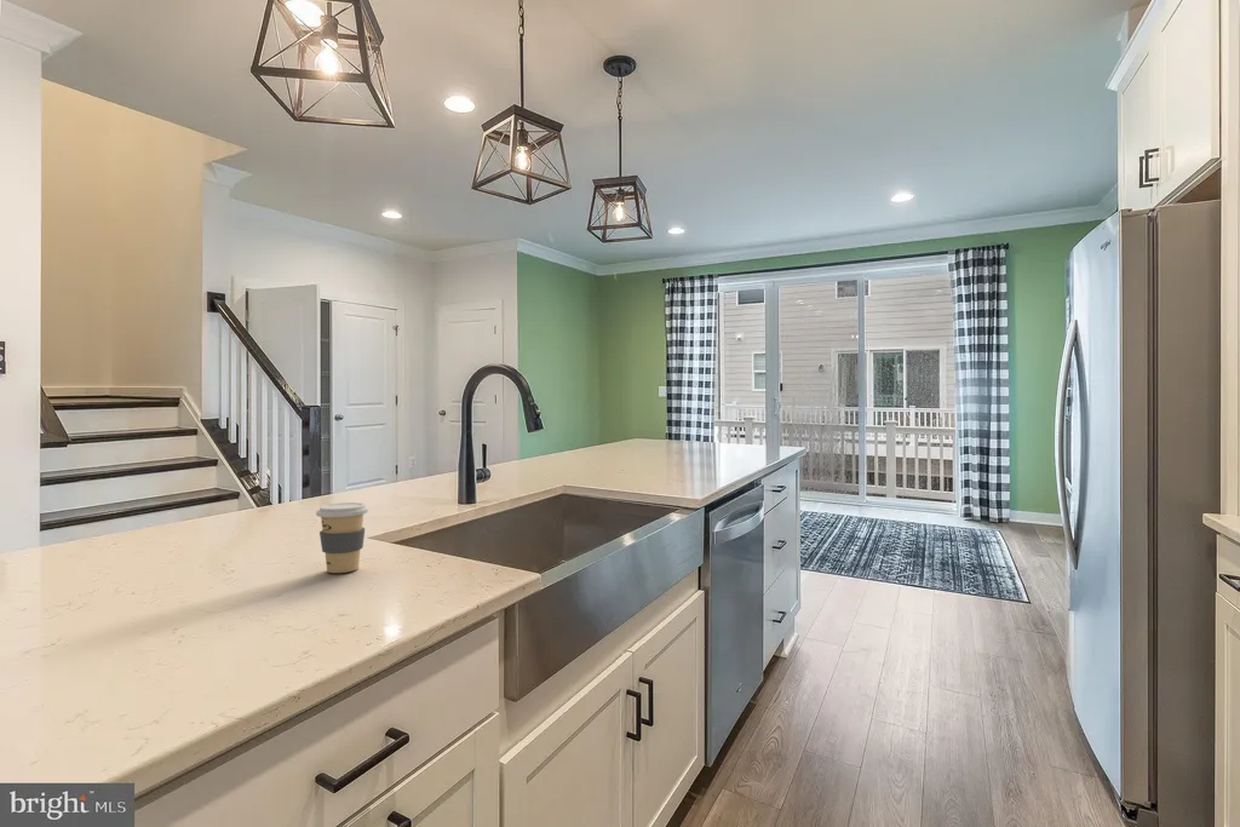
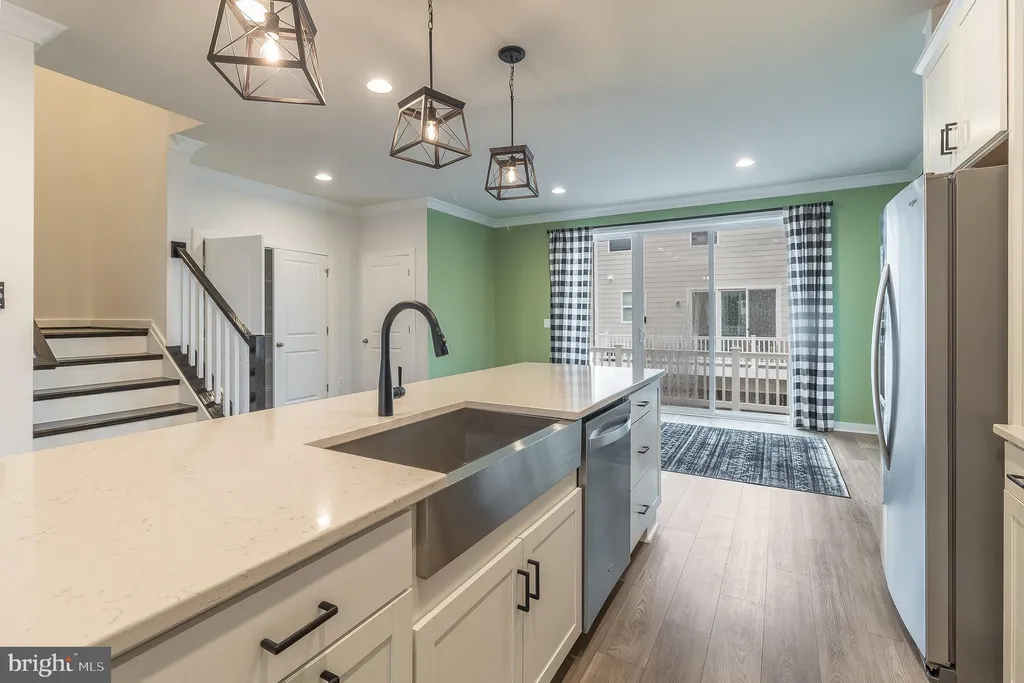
- coffee cup (343, 536)
